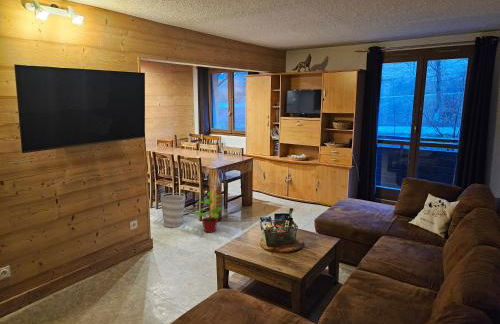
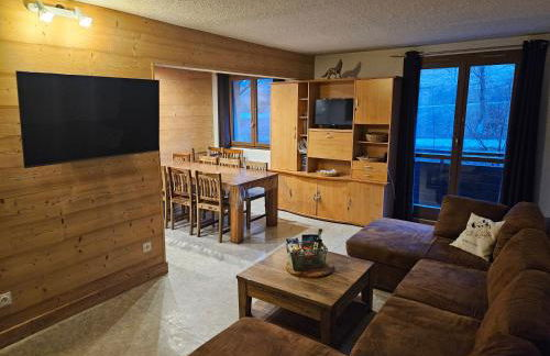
- bucket (173, 209)
- potted plant (211, 210)
